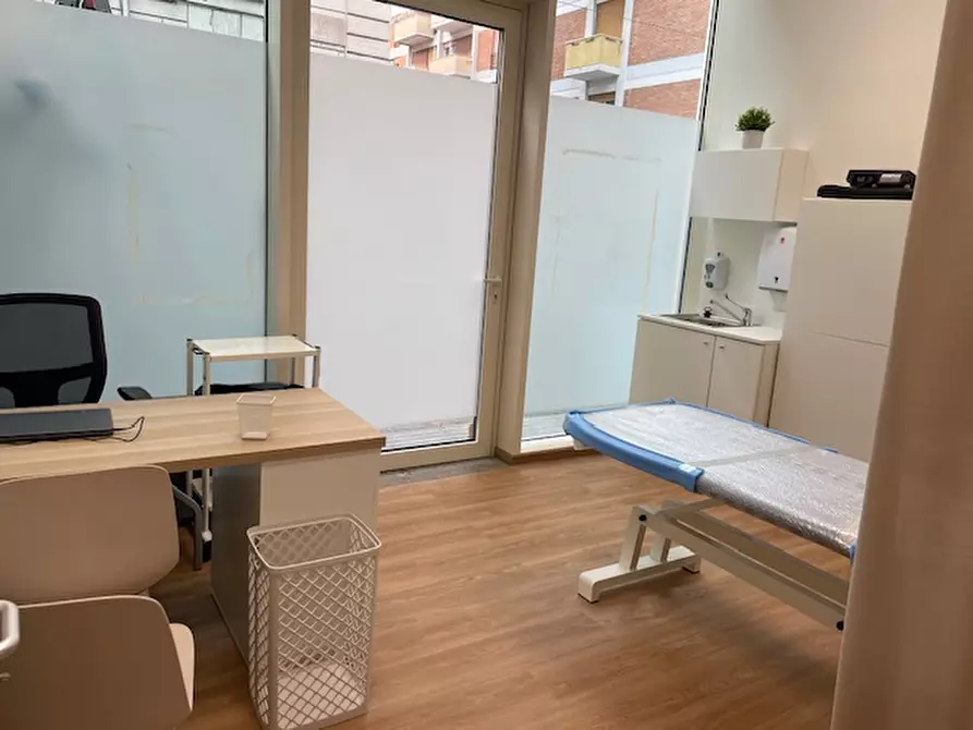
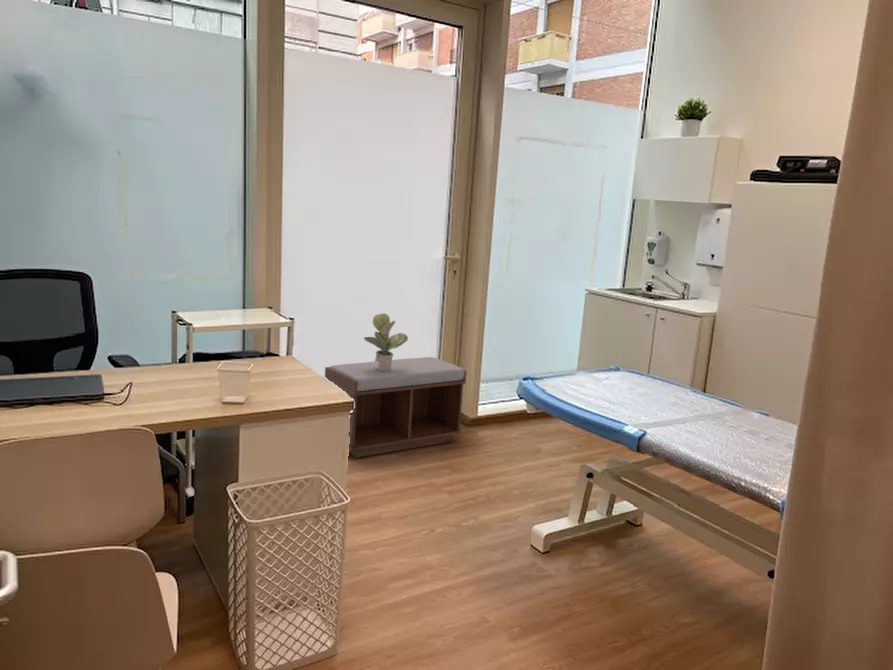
+ potted plant (381, 341)
+ bench (395, 403)
